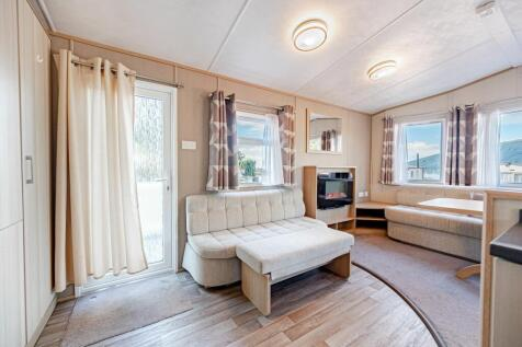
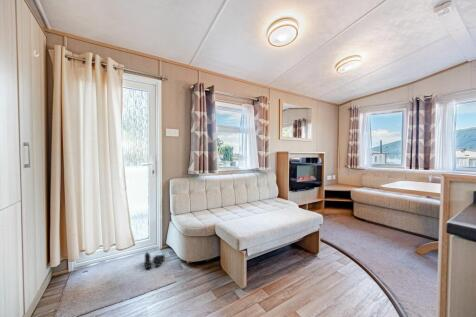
+ boots (155, 257)
